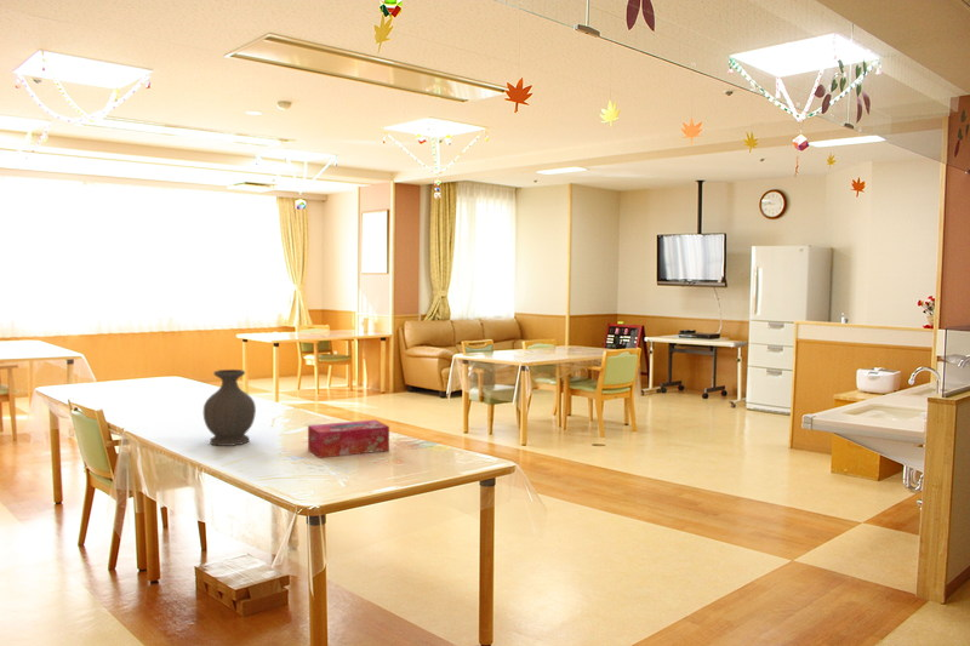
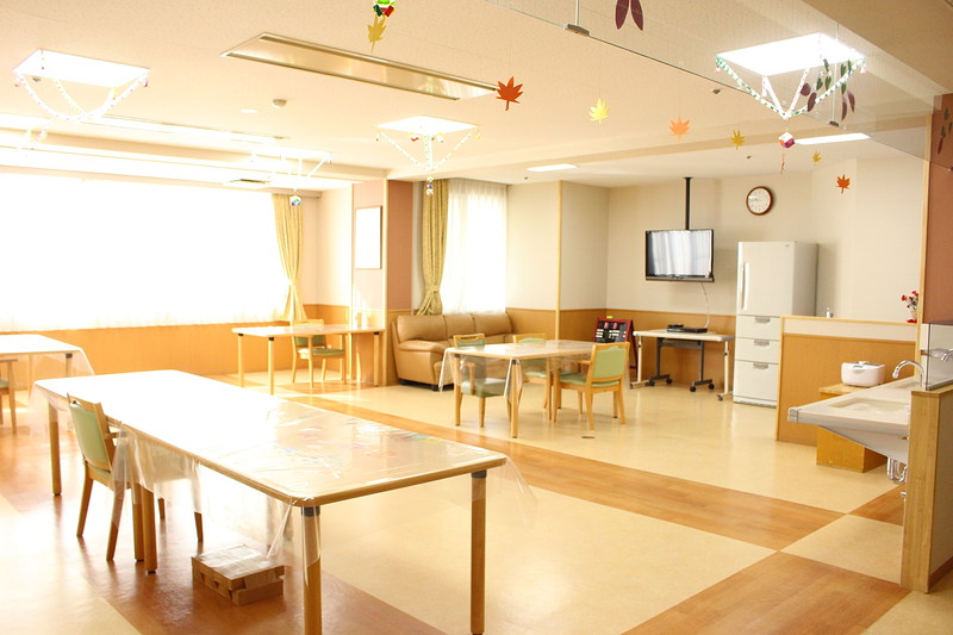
- tissue box (348, 438)
- vase (229, 406)
